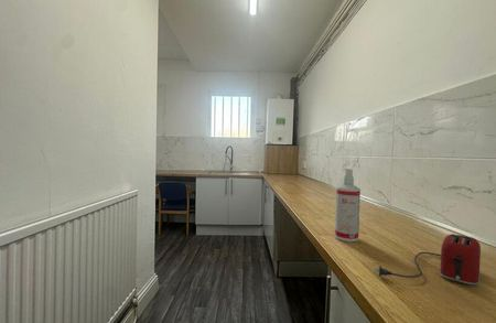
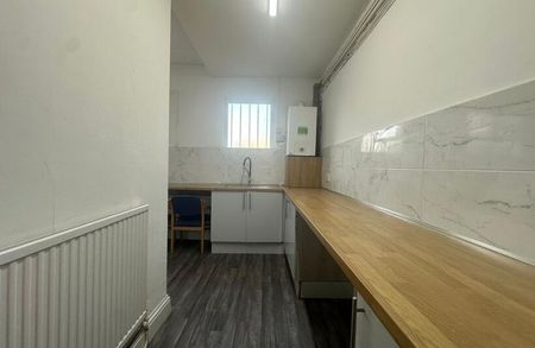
- spray bottle (347, 203)
- toaster (430, 252)
